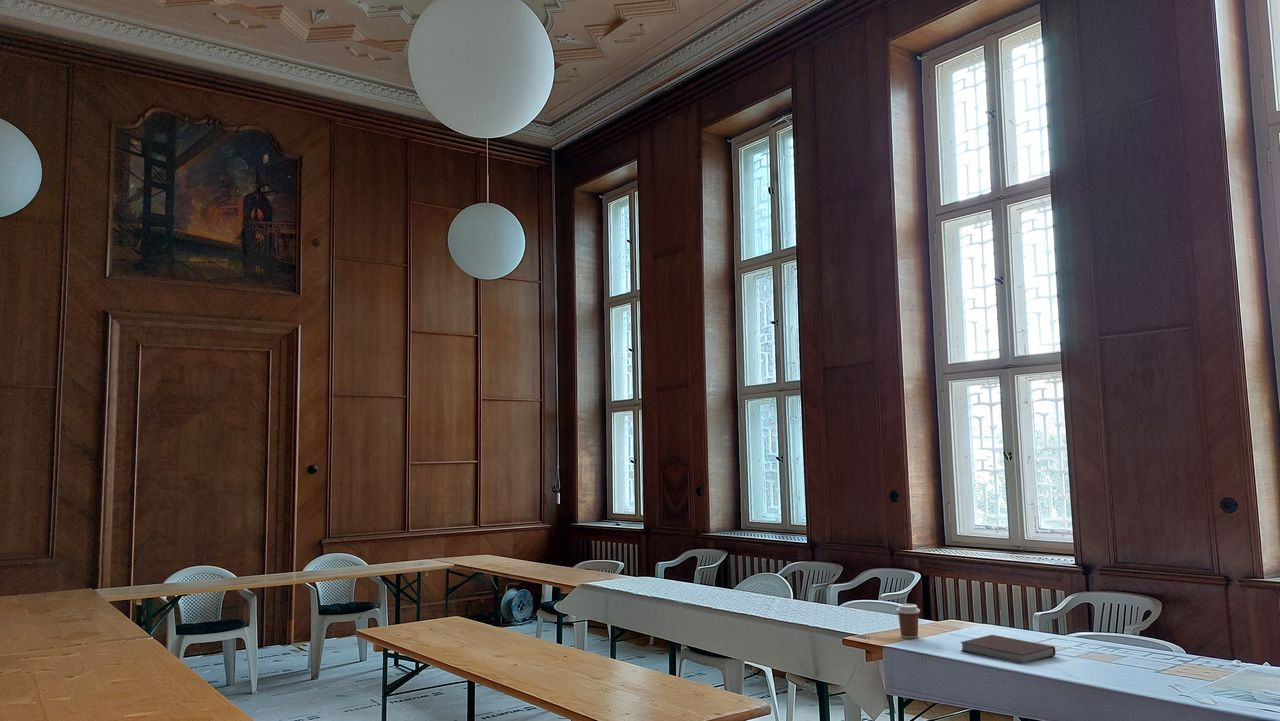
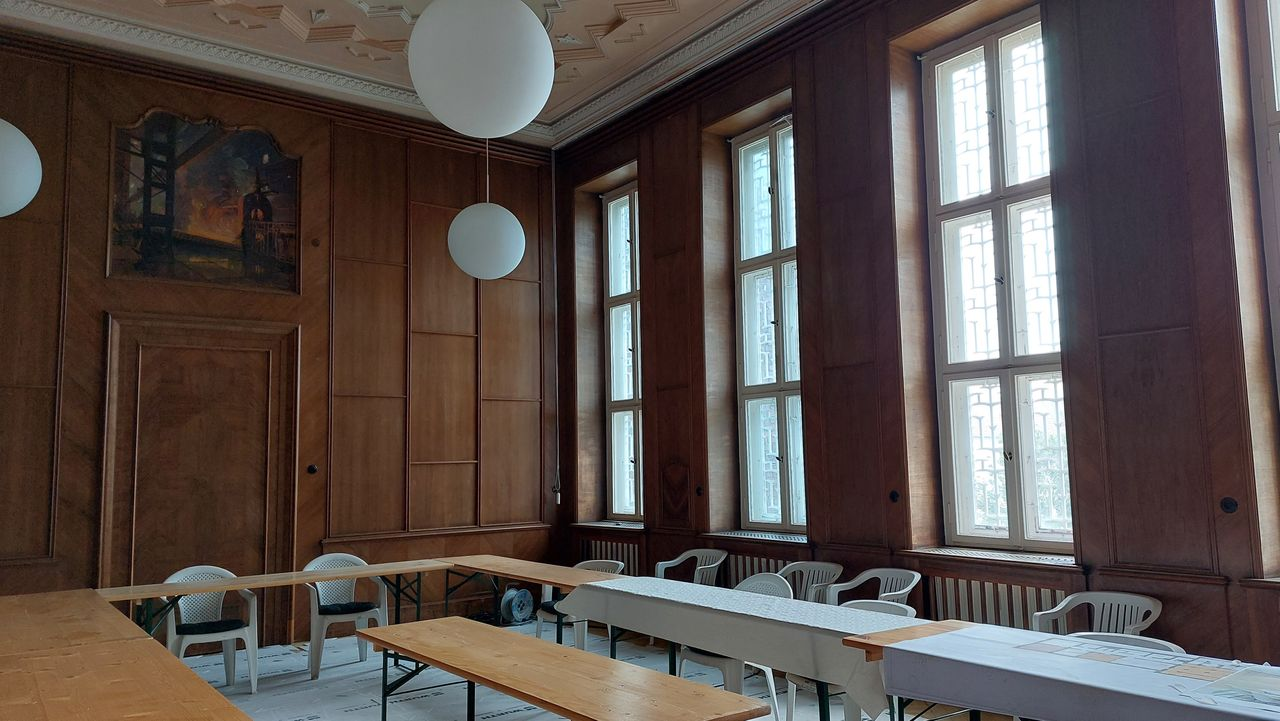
- notebook (1007, 648)
- coffee cup (908, 620)
